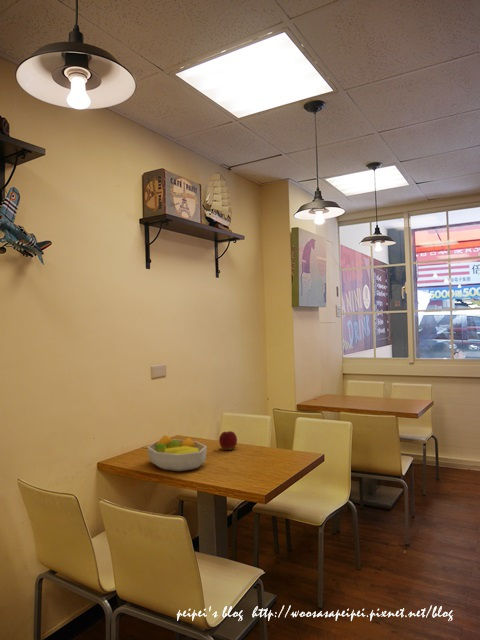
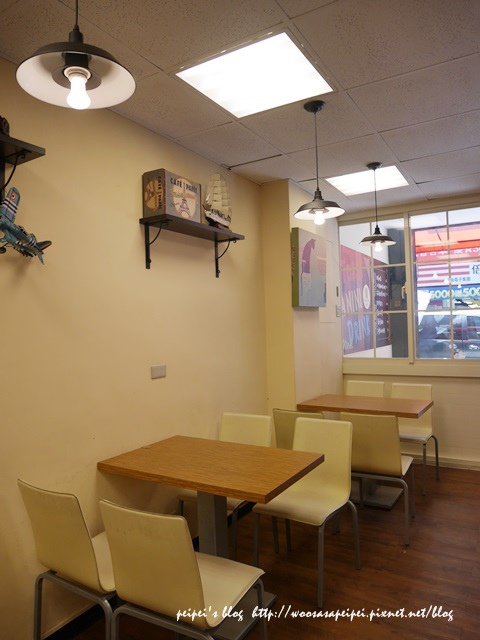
- apple (228, 440)
- fruit bowl (177, 451)
